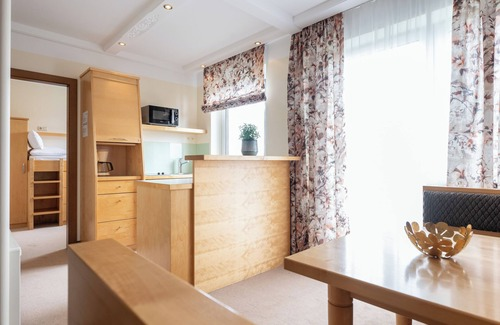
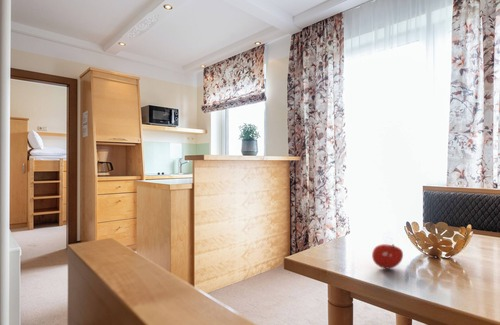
+ fruit (387, 255)
